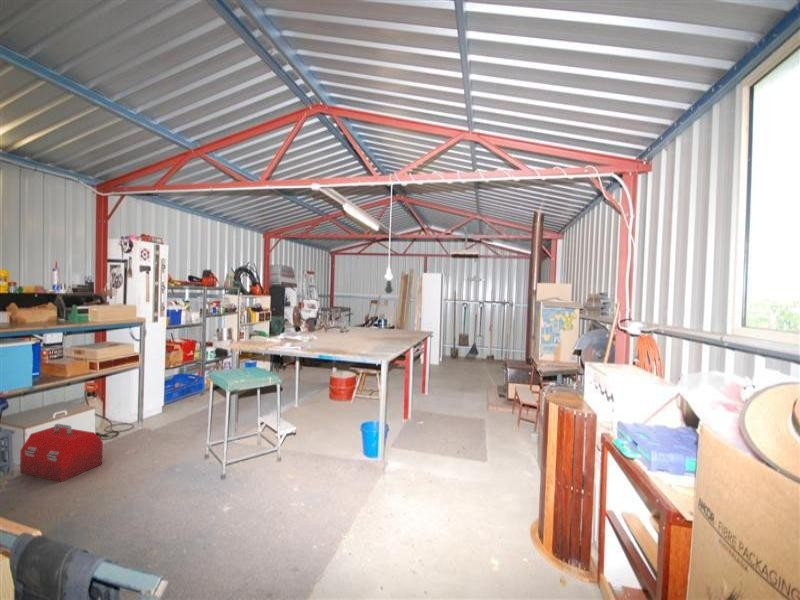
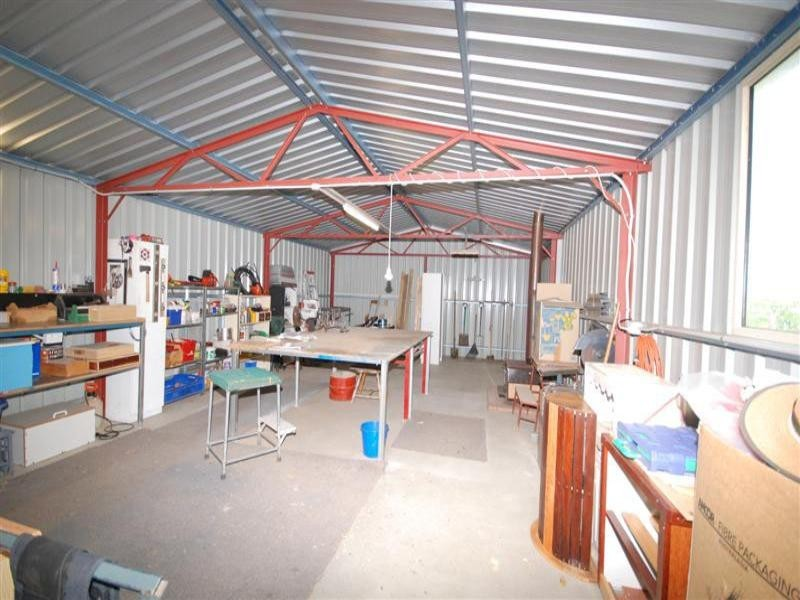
- toolbox (62, 446)
